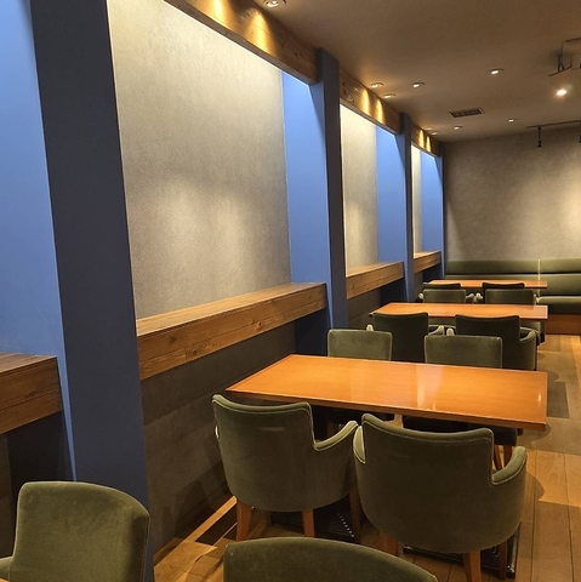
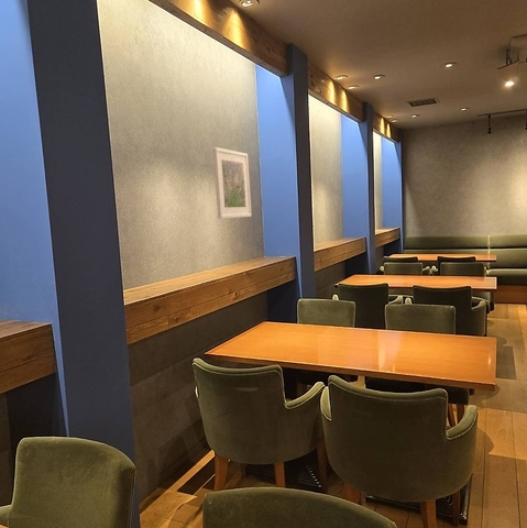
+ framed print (233, 184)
